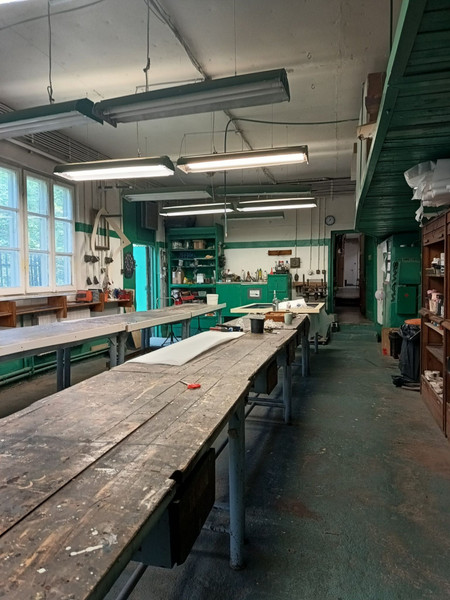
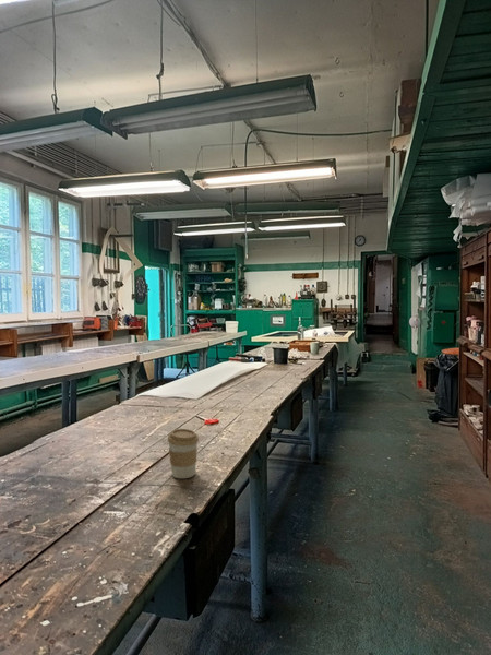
+ coffee cup (183, 452)
